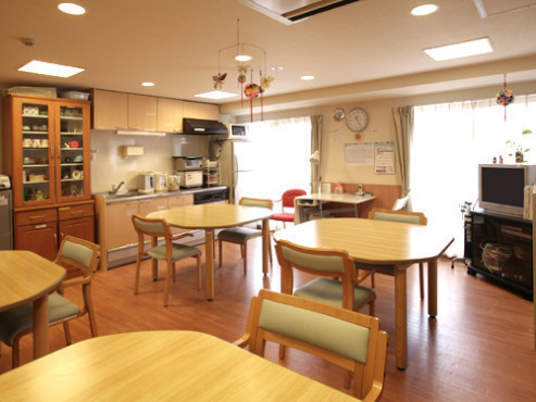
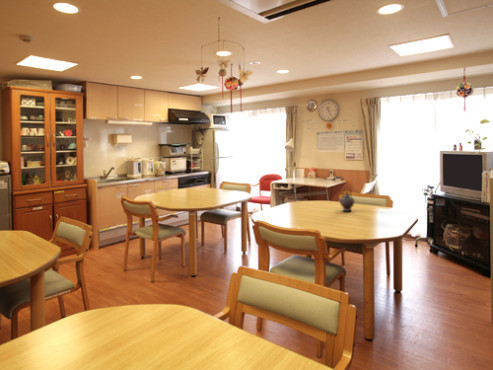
+ teapot (345, 198)
